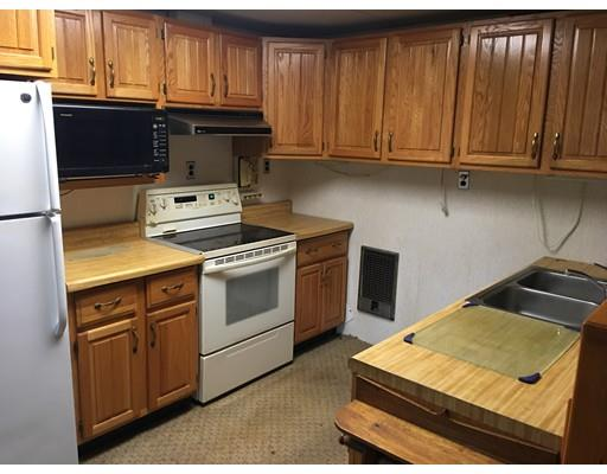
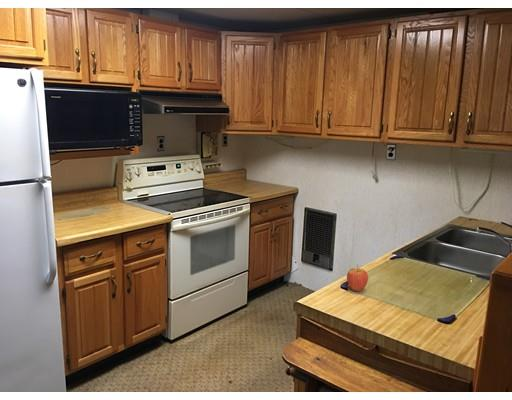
+ fruit (357, 277)
